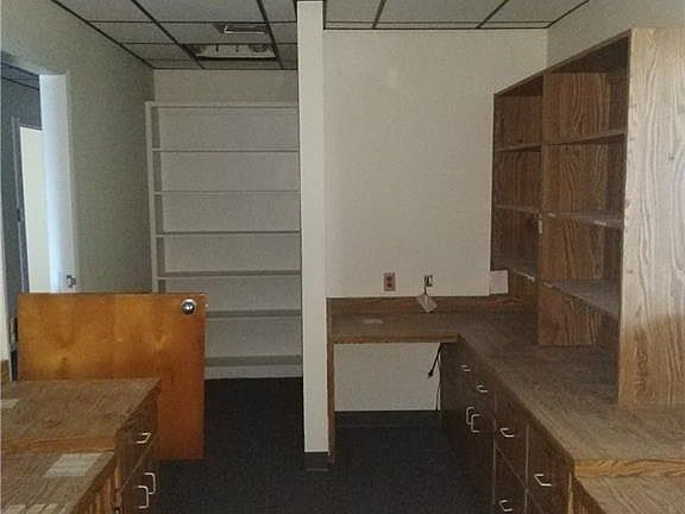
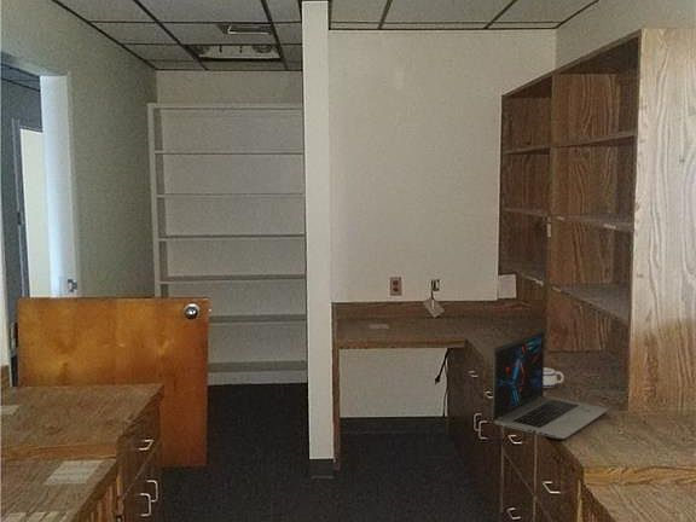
+ laptop (543, 382)
+ mug (547, 377)
